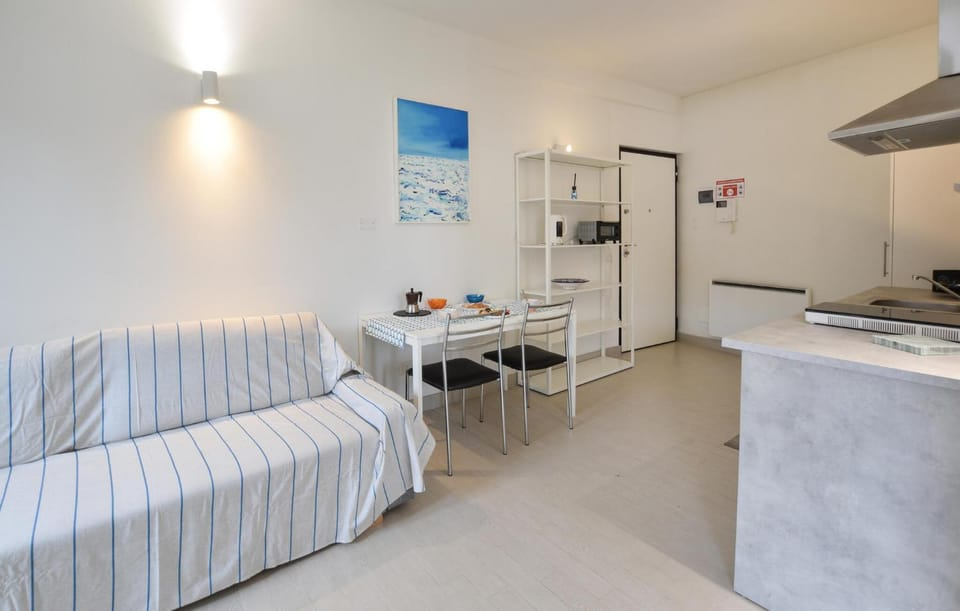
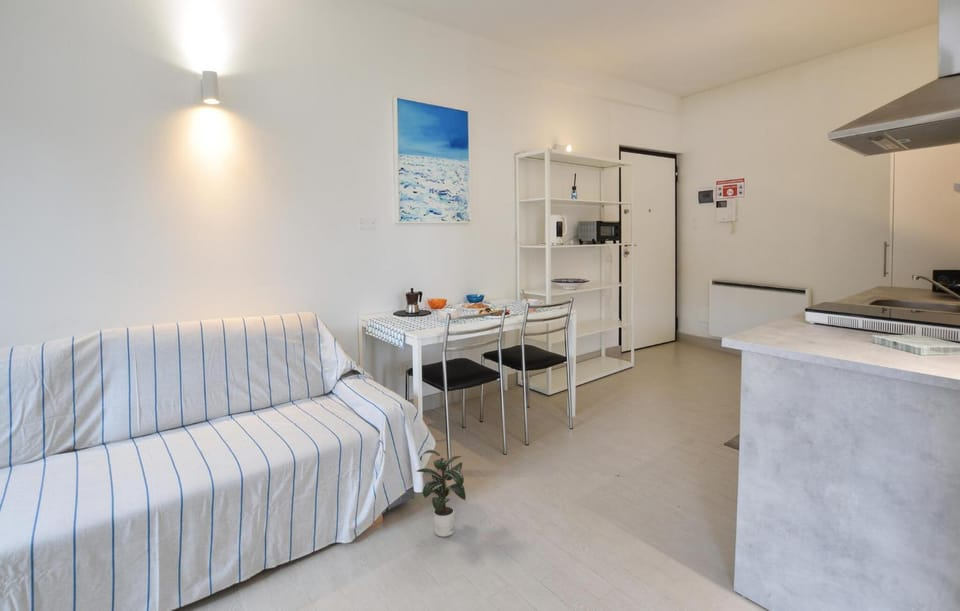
+ potted plant (447, 493)
